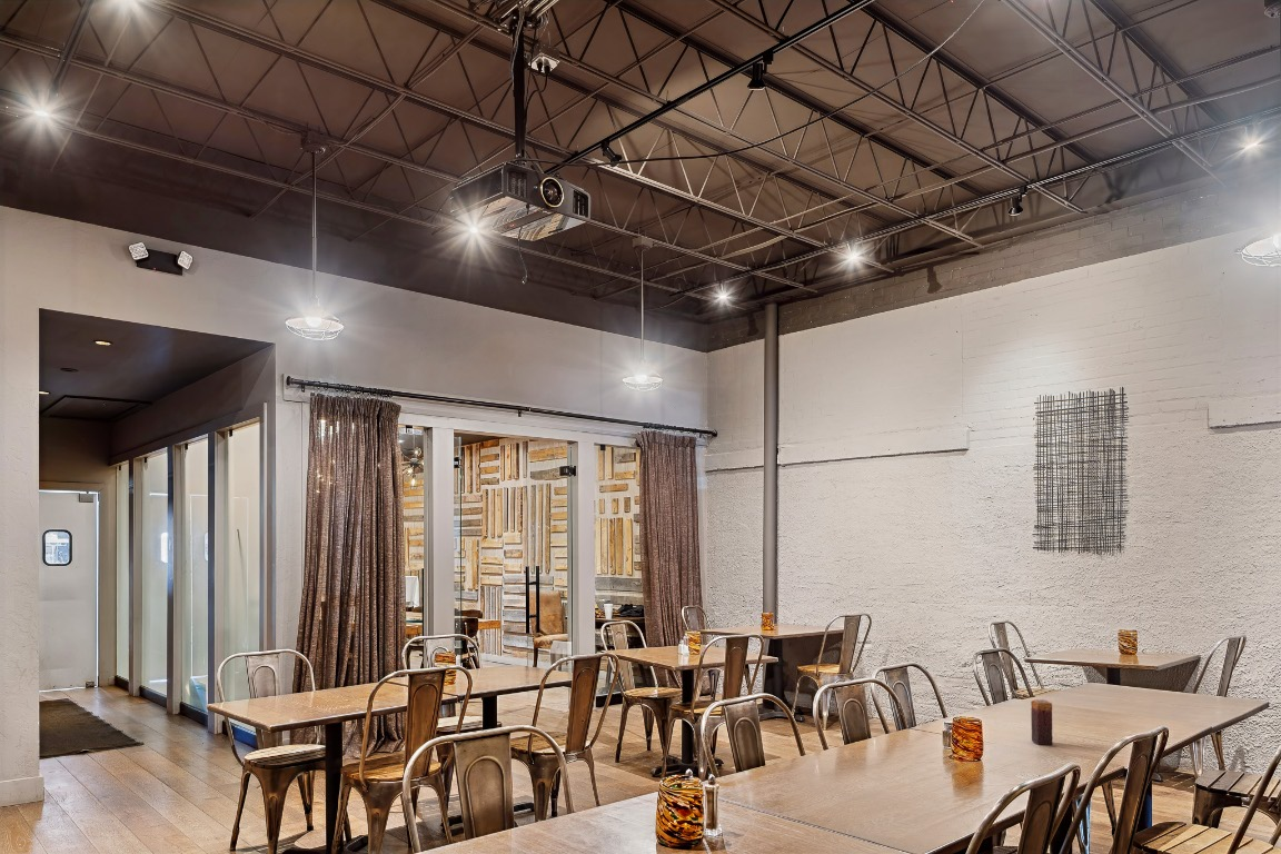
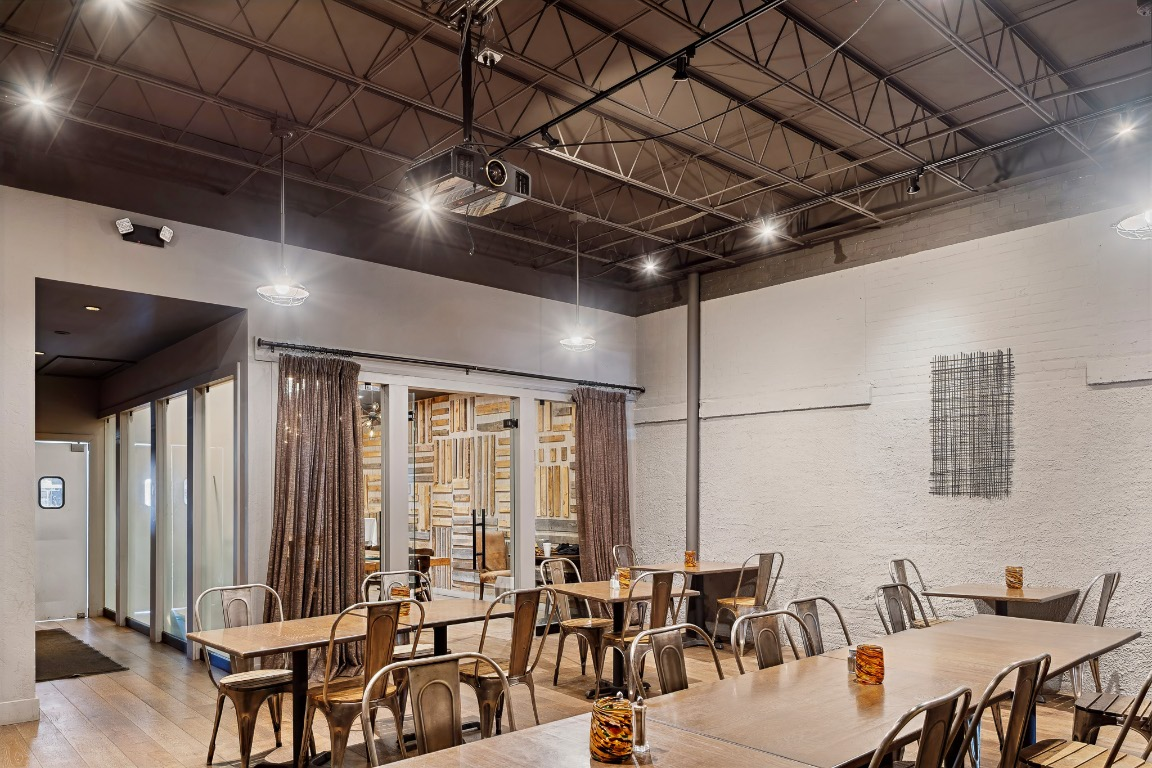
- candle (1041, 722)
